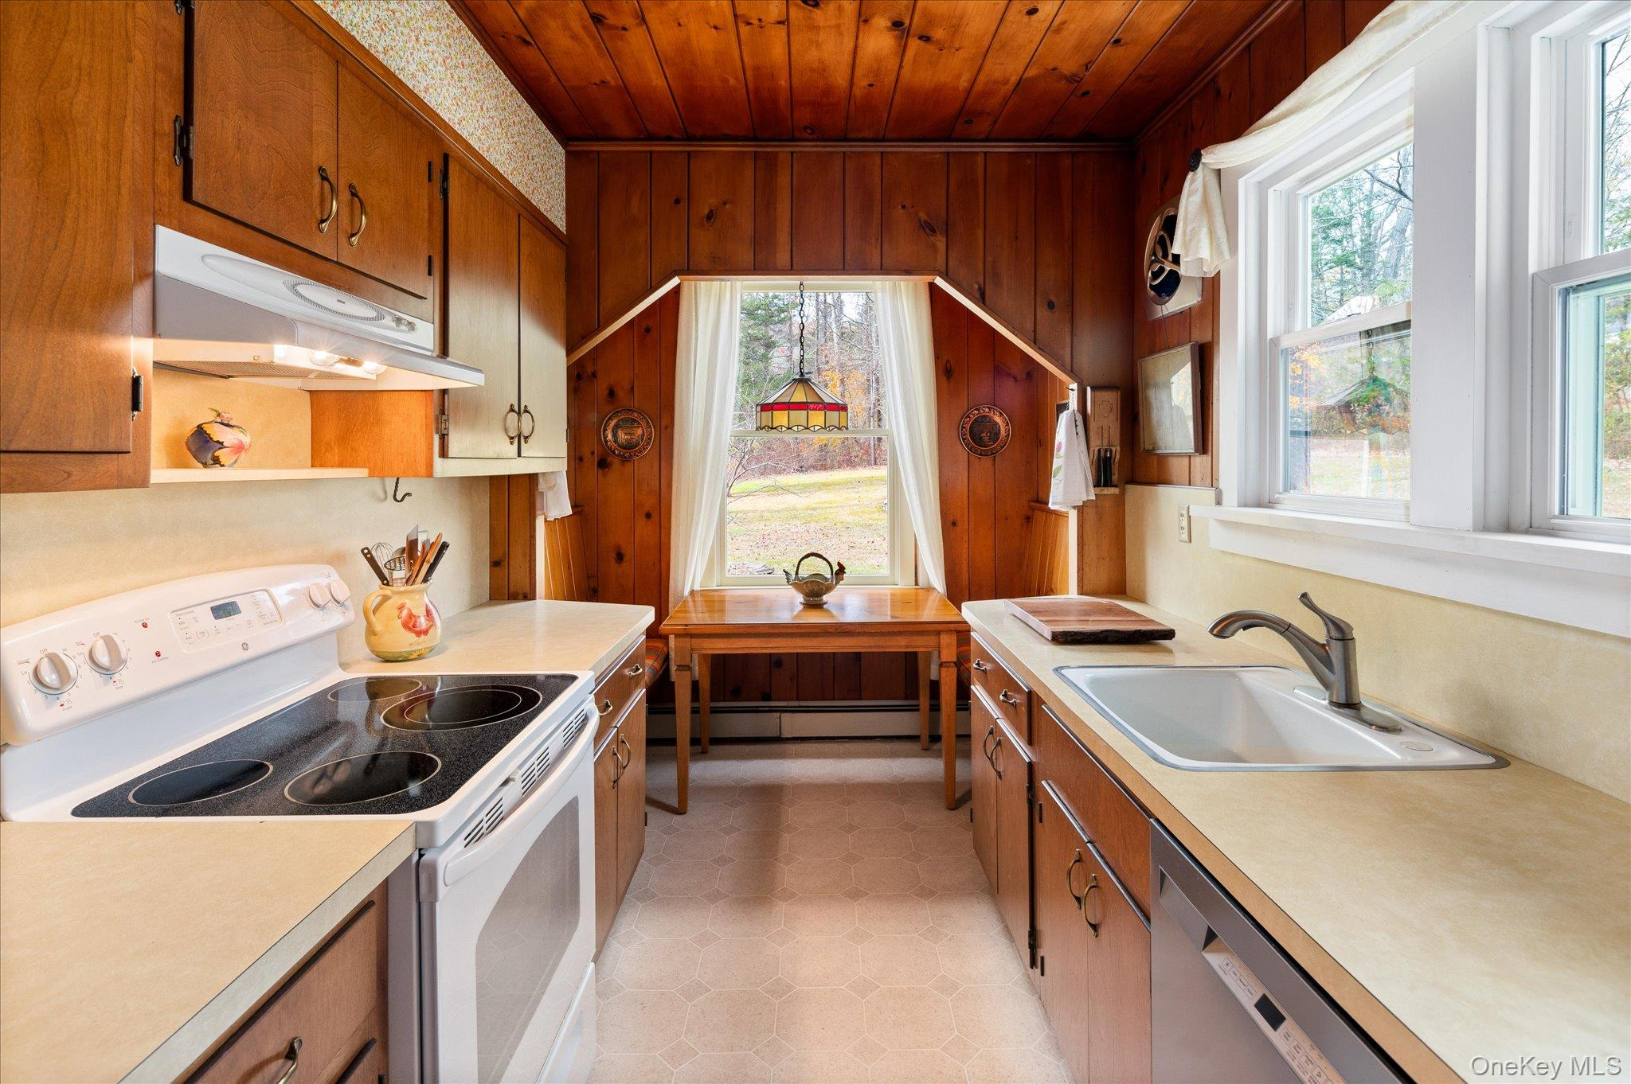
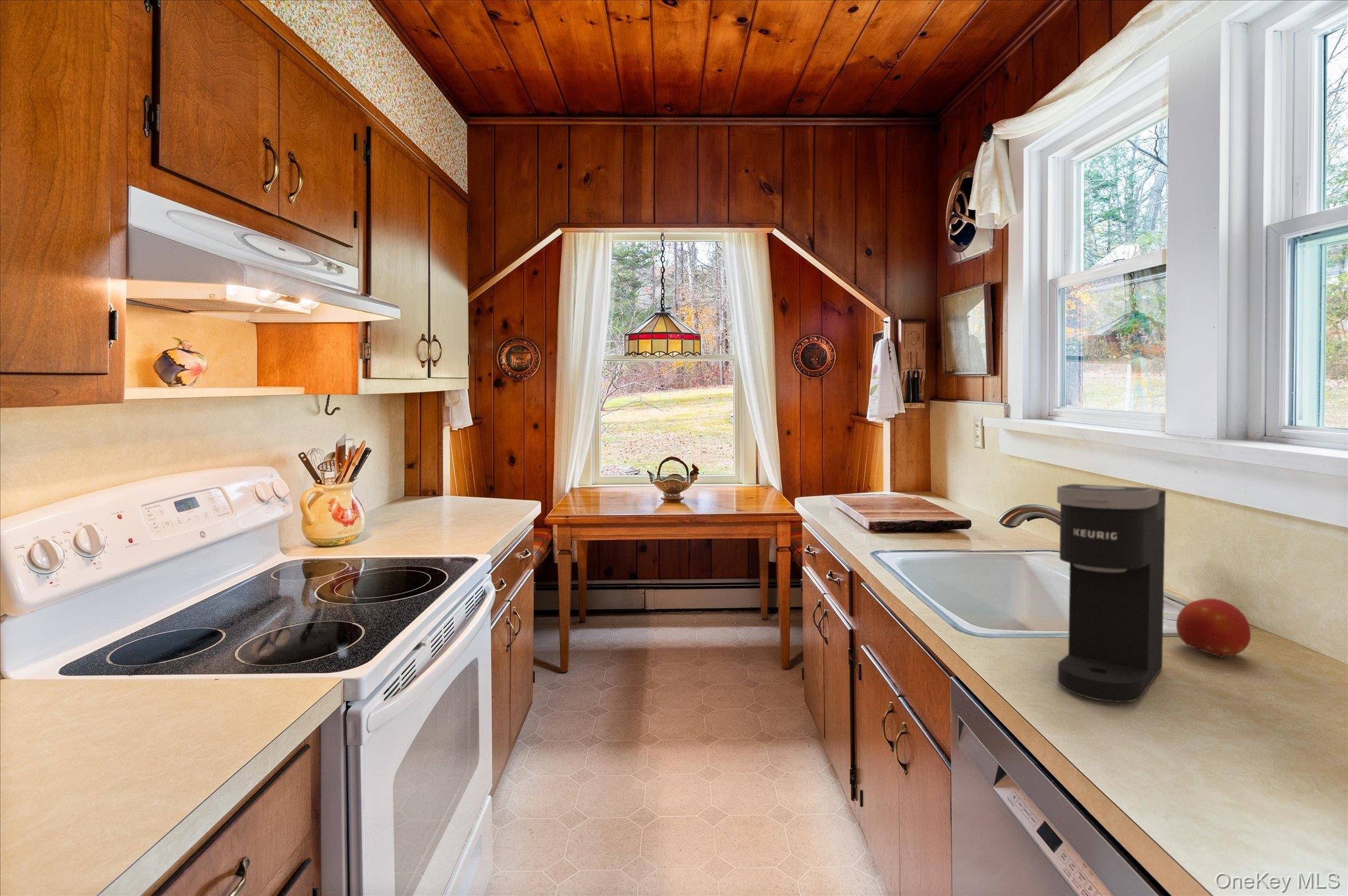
+ fruit (1212, 626)
+ coffee maker (1112, 580)
